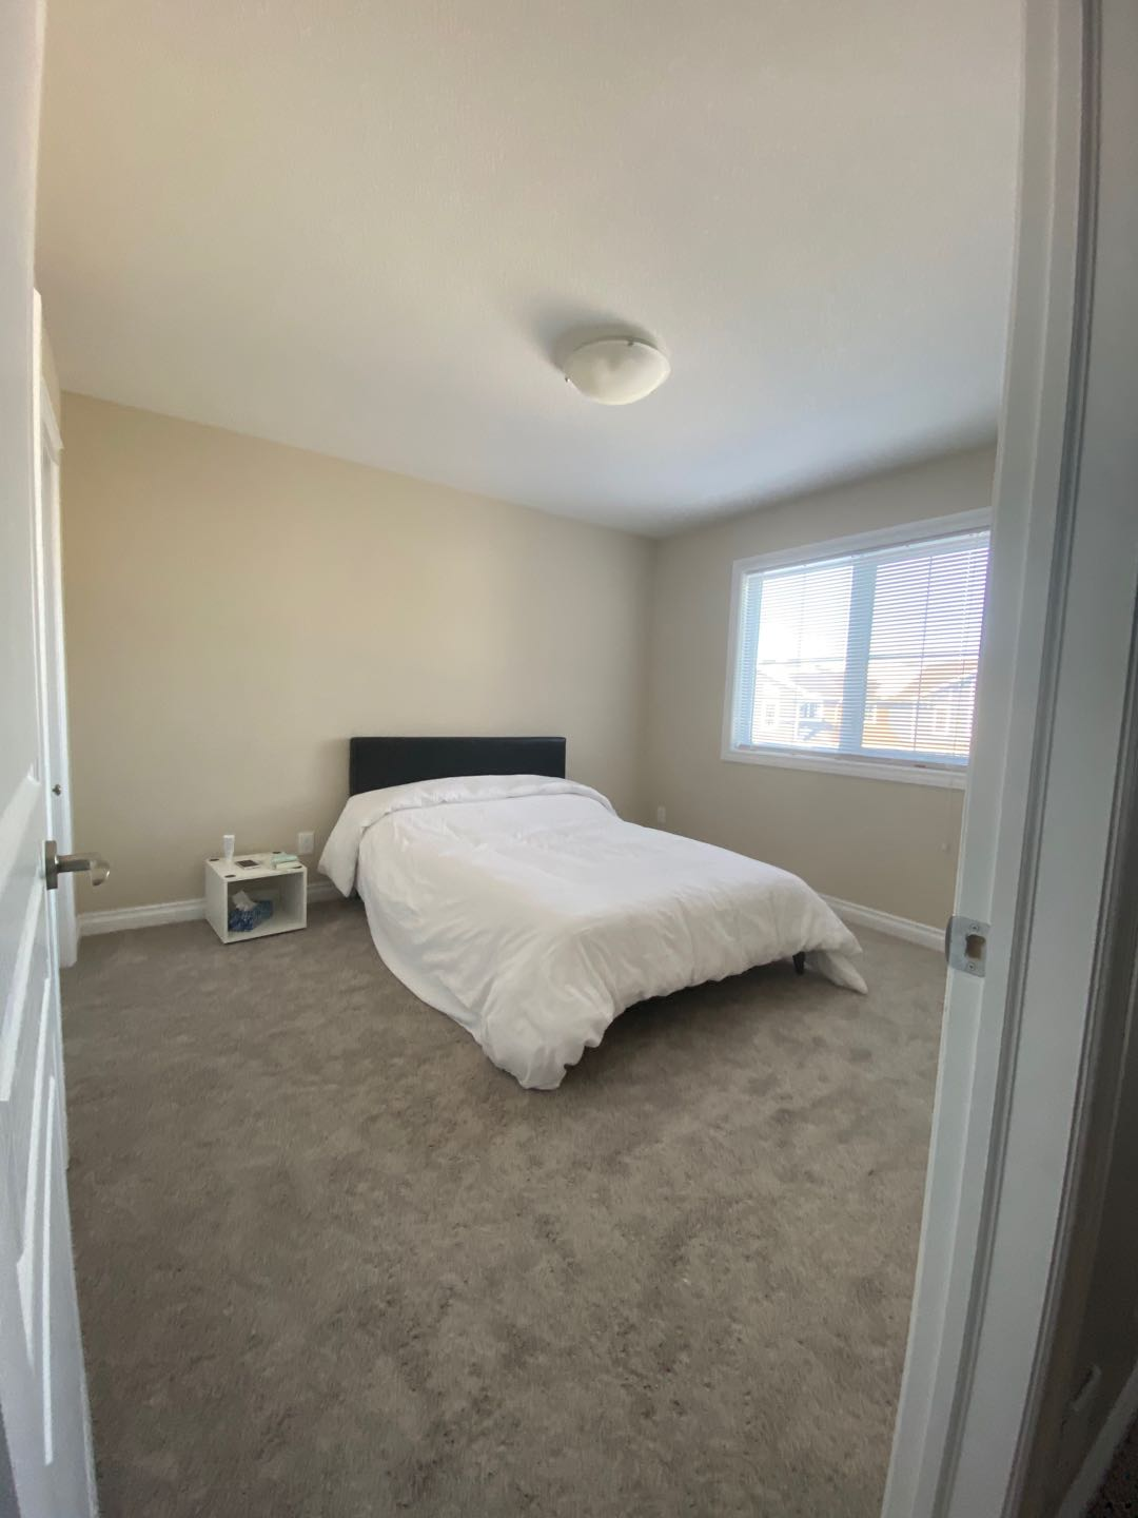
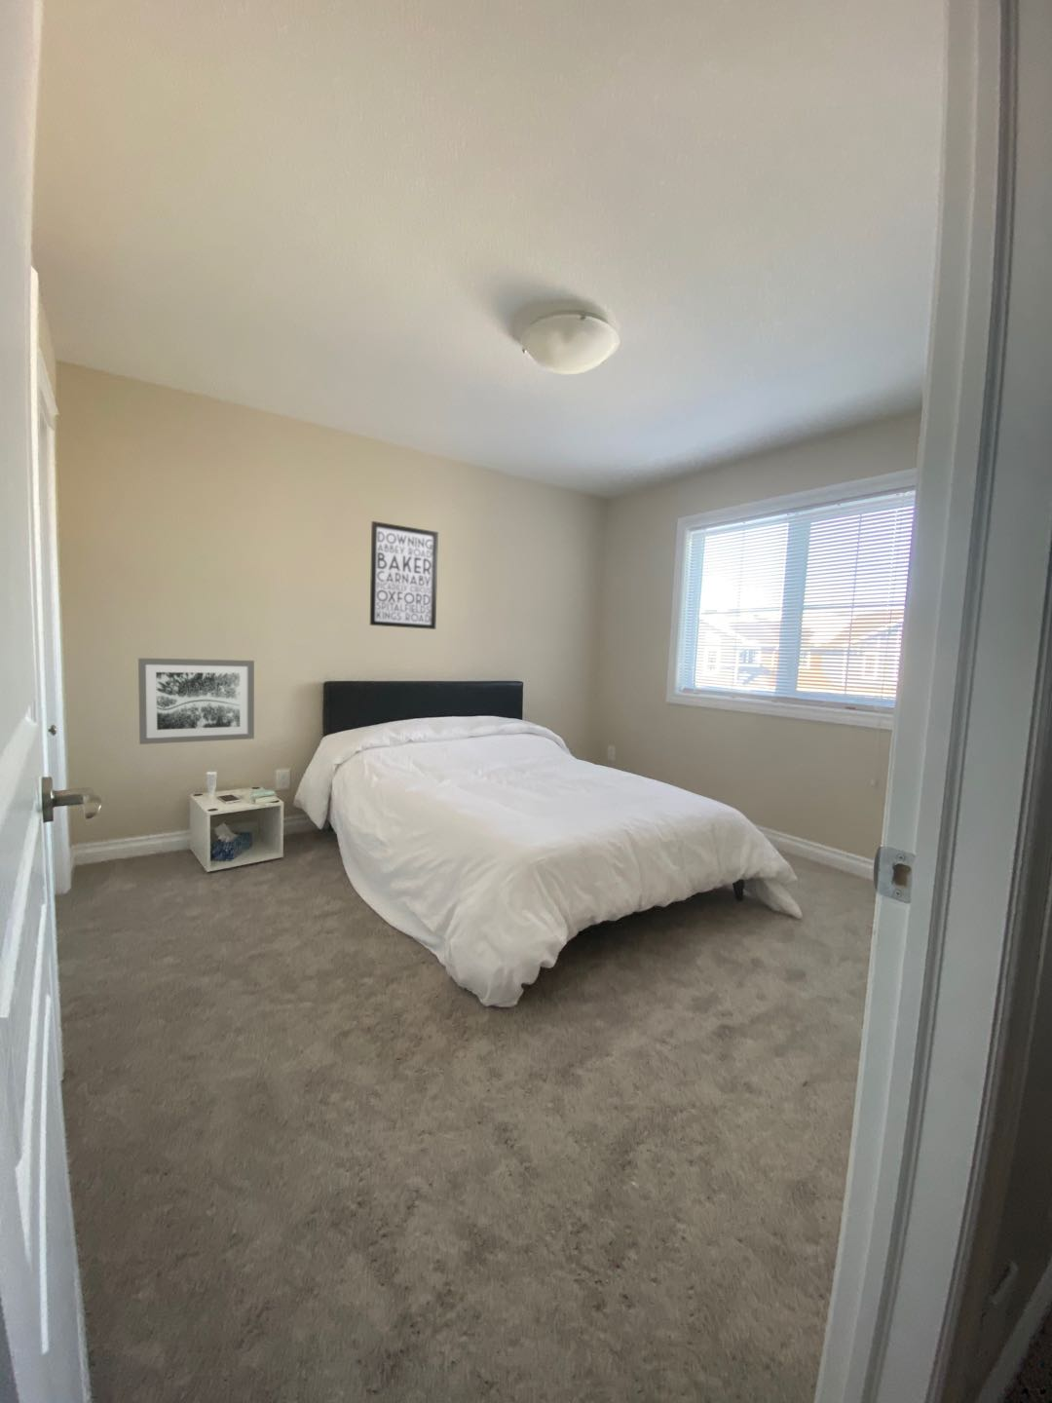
+ wall art (404, 577)
+ wall art (199, 699)
